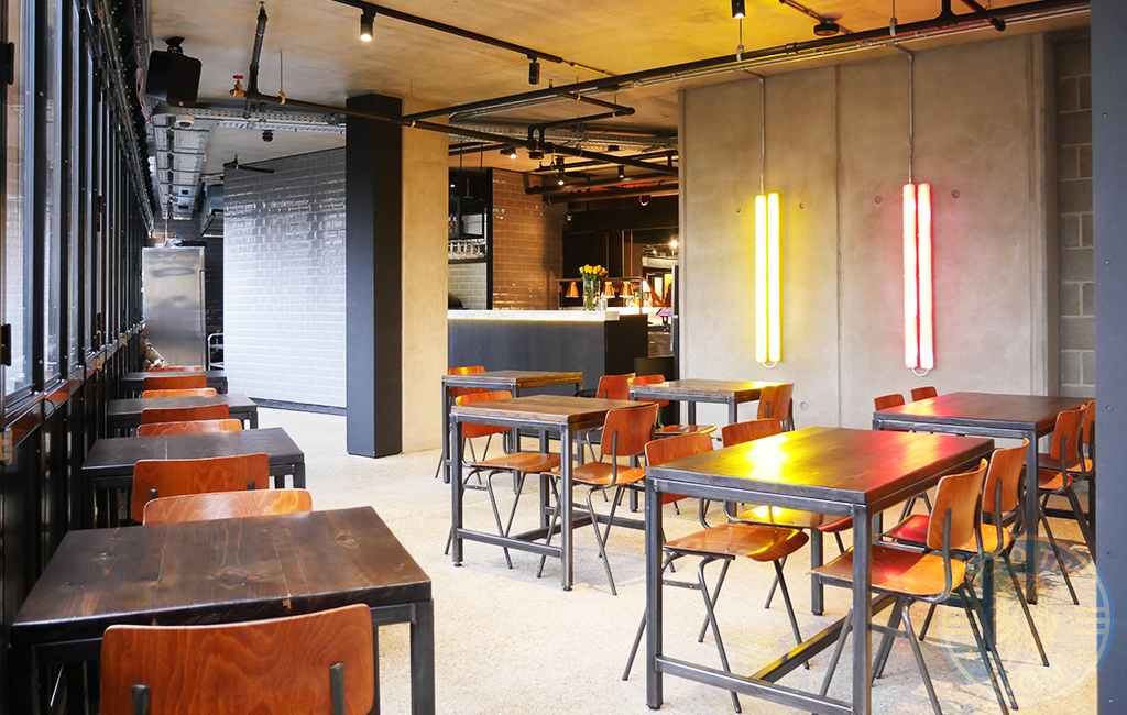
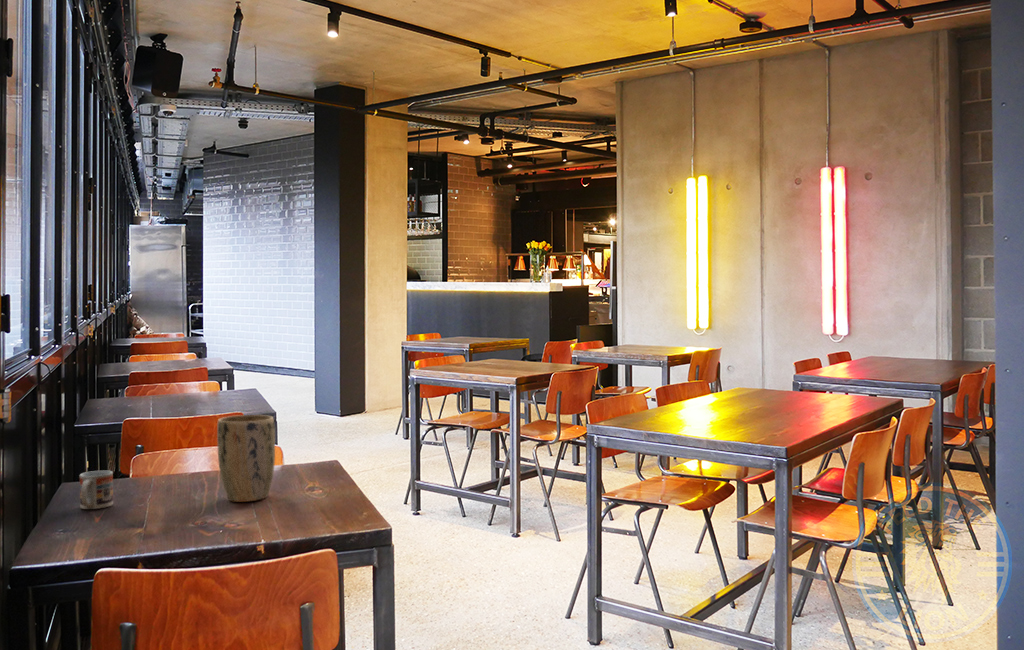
+ cup (94, 490)
+ plant pot (246, 457)
